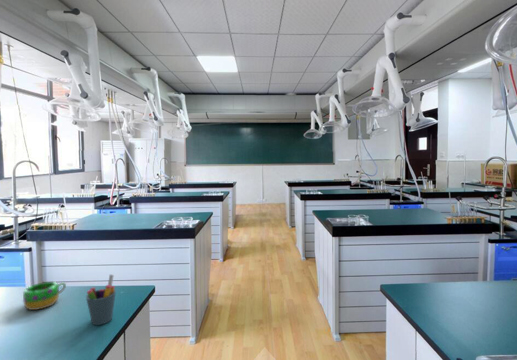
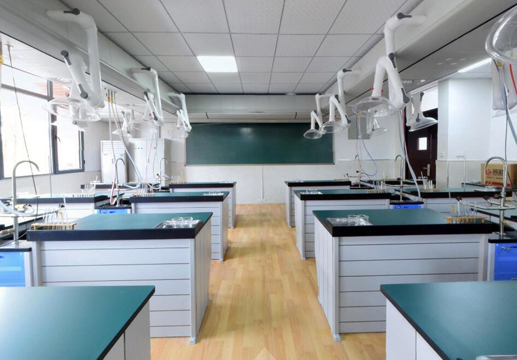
- mug (46, 294)
- pen holder (101, 300)
